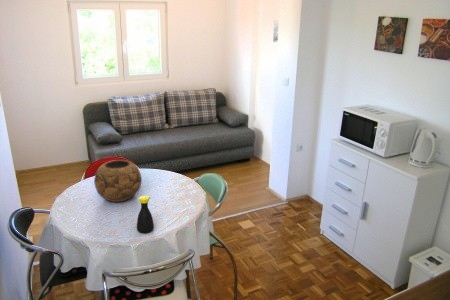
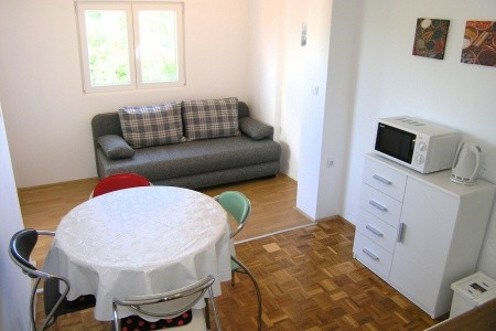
- decorative bowl (118, 181)
- bottle (144, 213)
